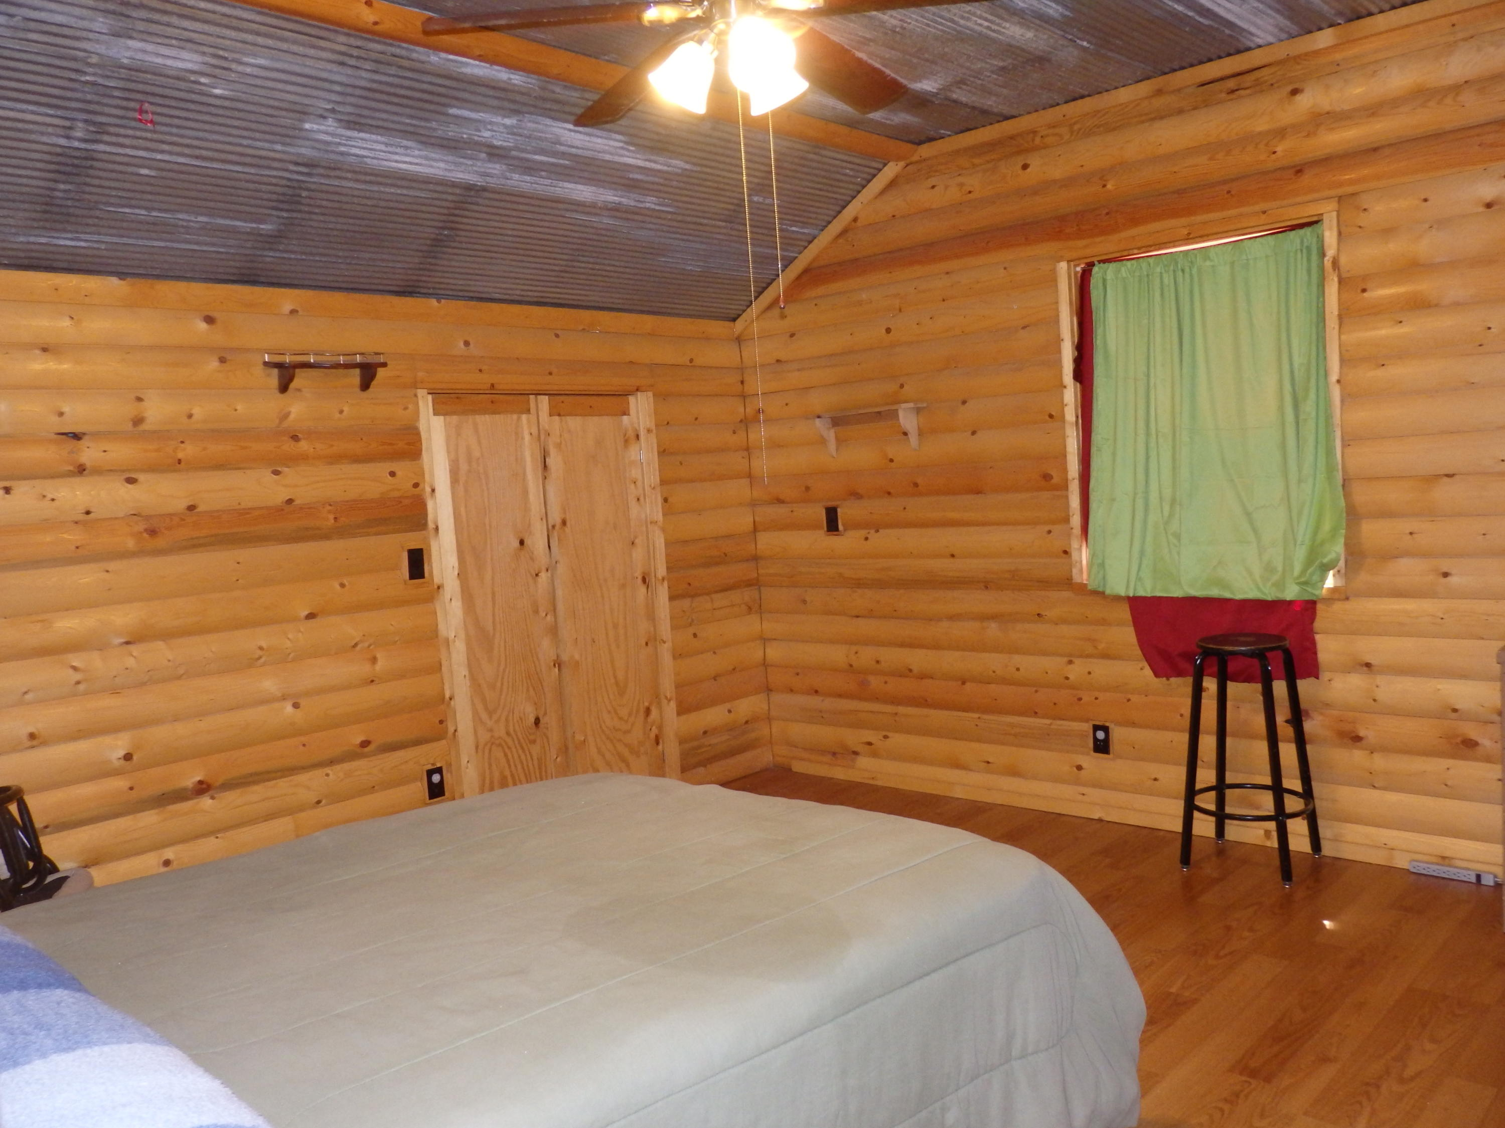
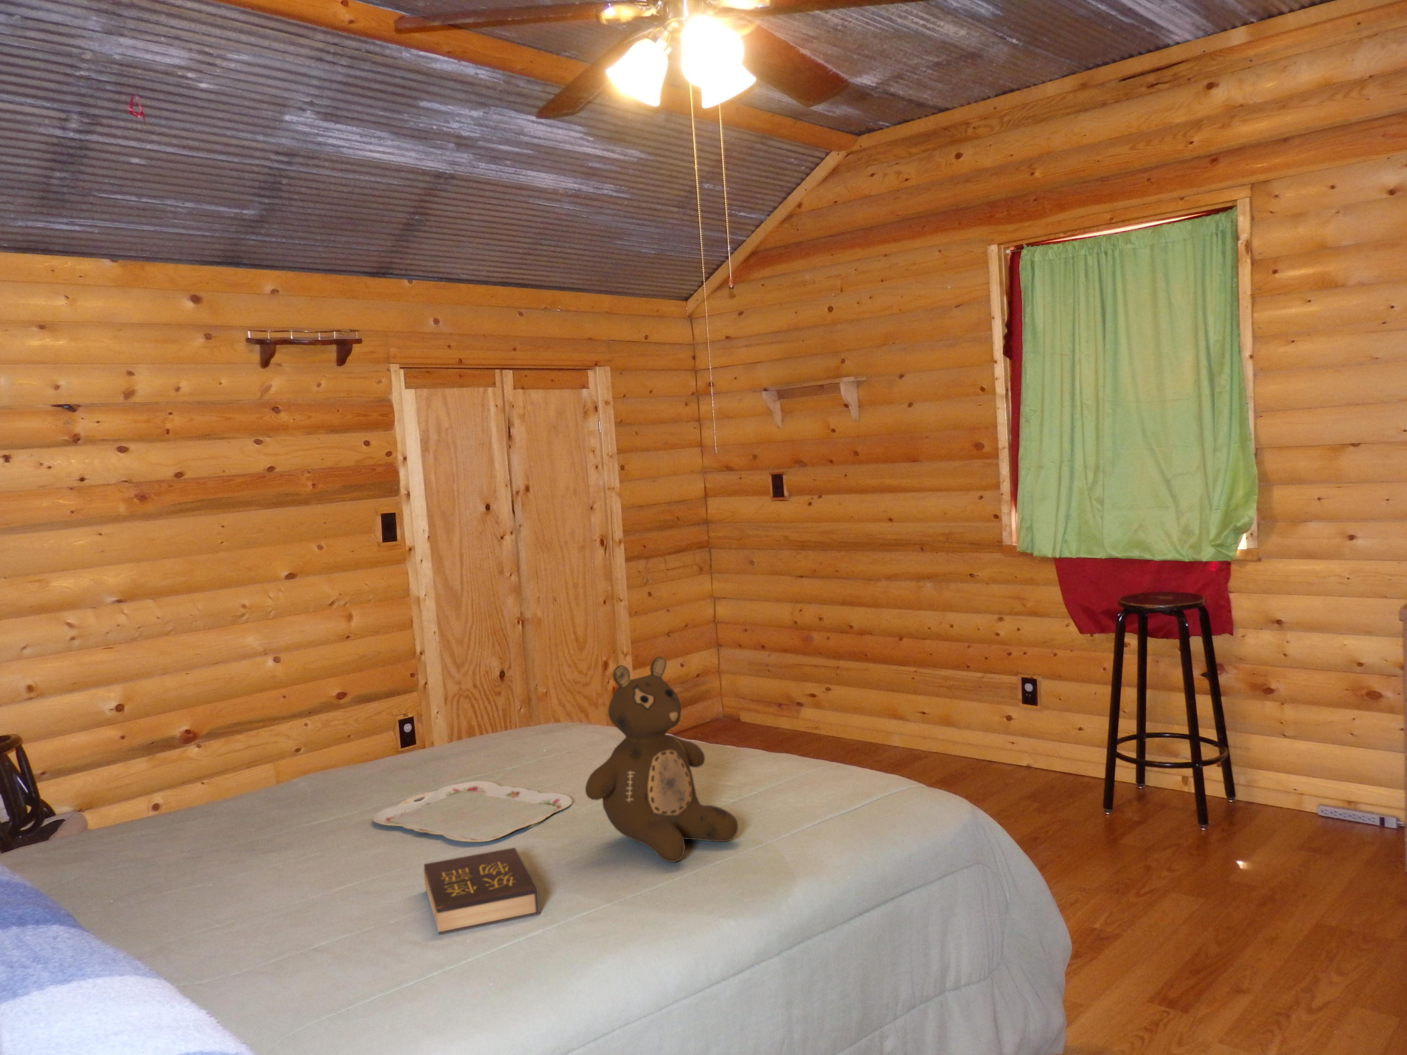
+ serving tray (475, 792)
+ teddy bear (663, 754)
+ hardback book (479, 889)
